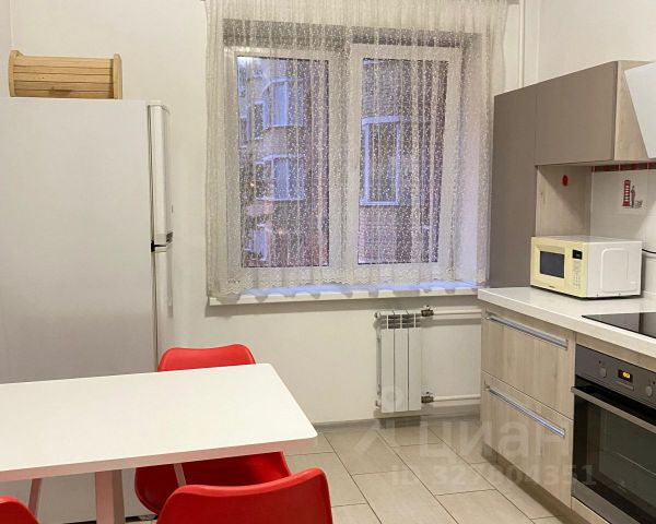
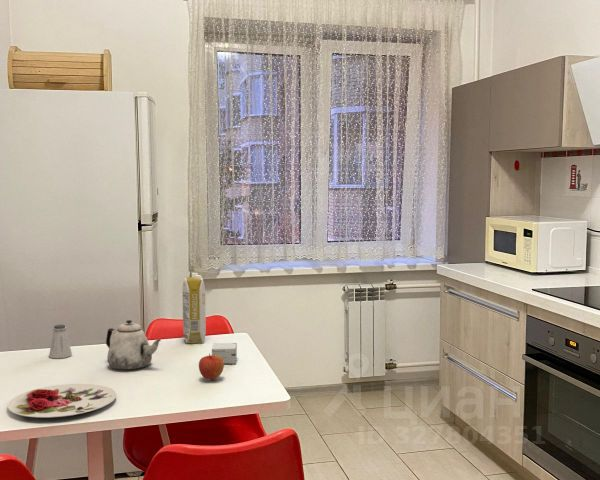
+ juice carton (194, 308)
+ saltshaker (60, 340)
+ apple (211, 365)
+ small box (224, 353)
+ plate (63, 398)
+ teapot (133, 343)
